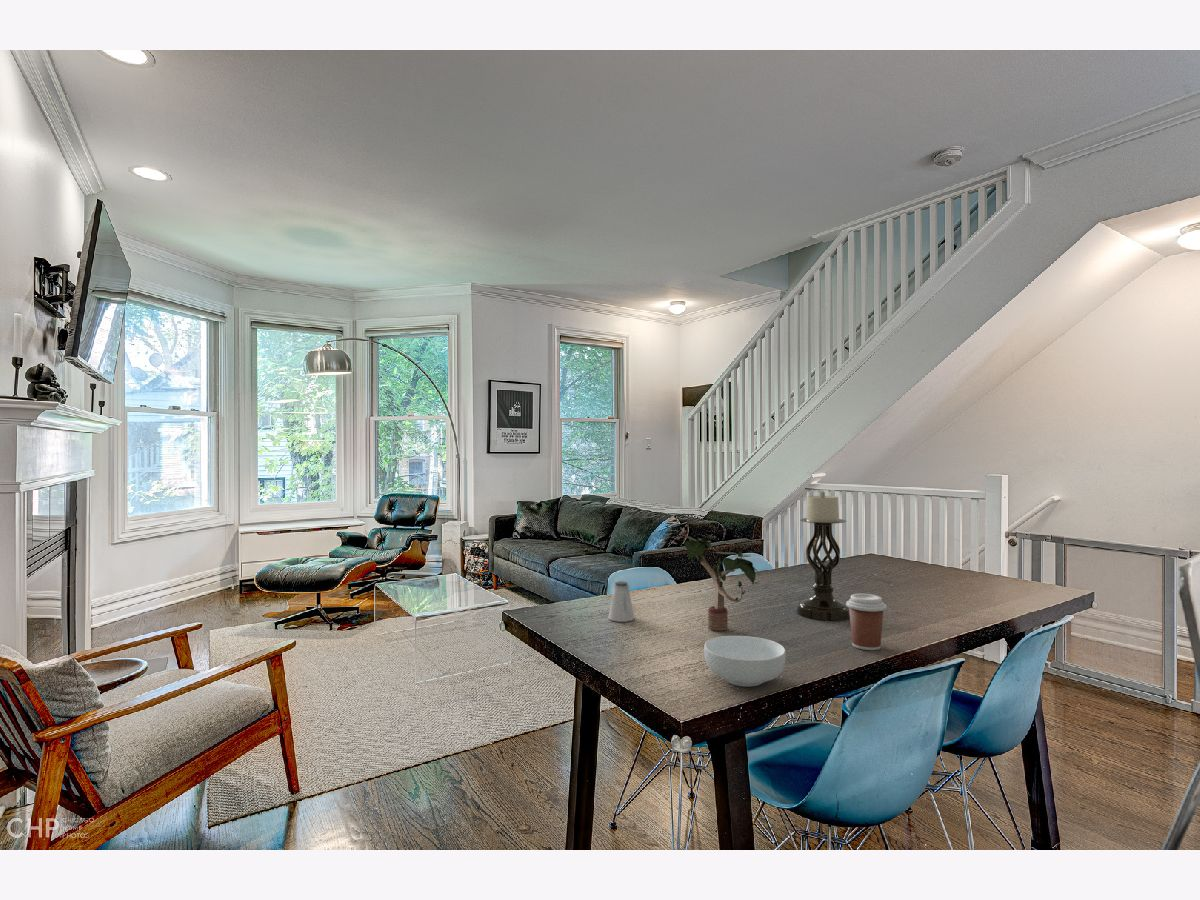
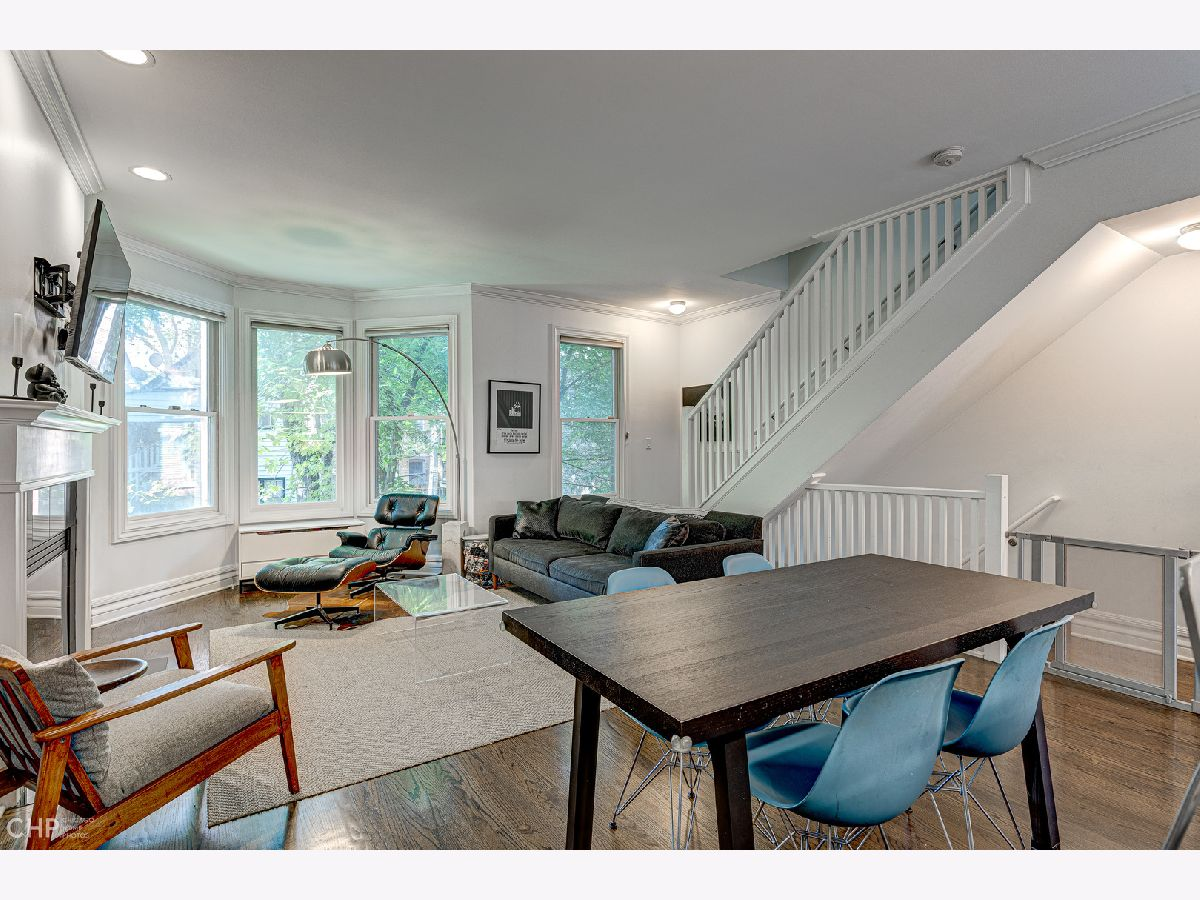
- coffee cup (866, 621)
- candle holder (825, 552)
- cereal bowl (744, 663)
- potted plant (712, 575)
- saltshaker (621, 600)
